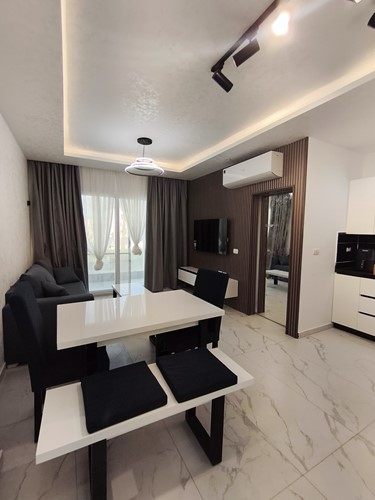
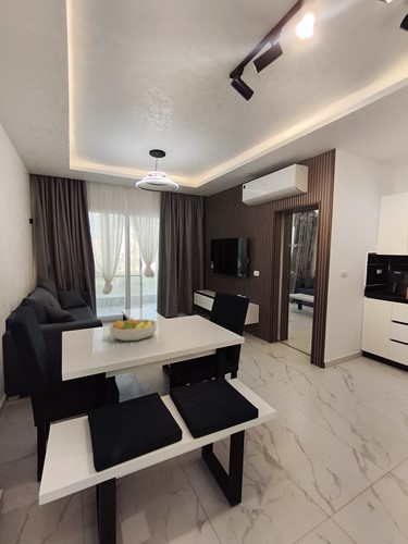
+ fruit bowl (134, 327)
